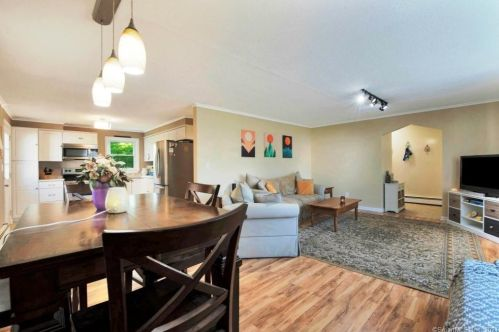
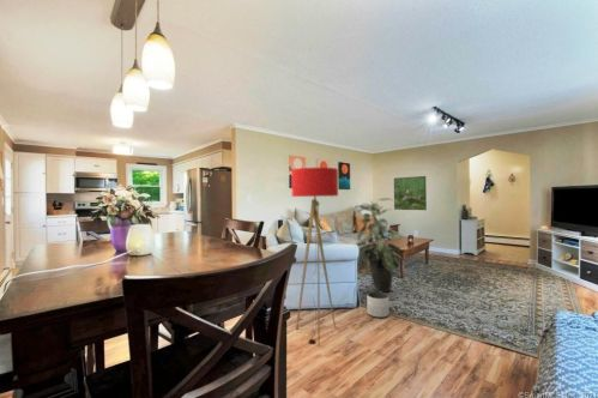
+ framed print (409, 193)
+ floor lamp (315, 253)
+ indoor plant (379, 245)
+ planter (377, 303)
